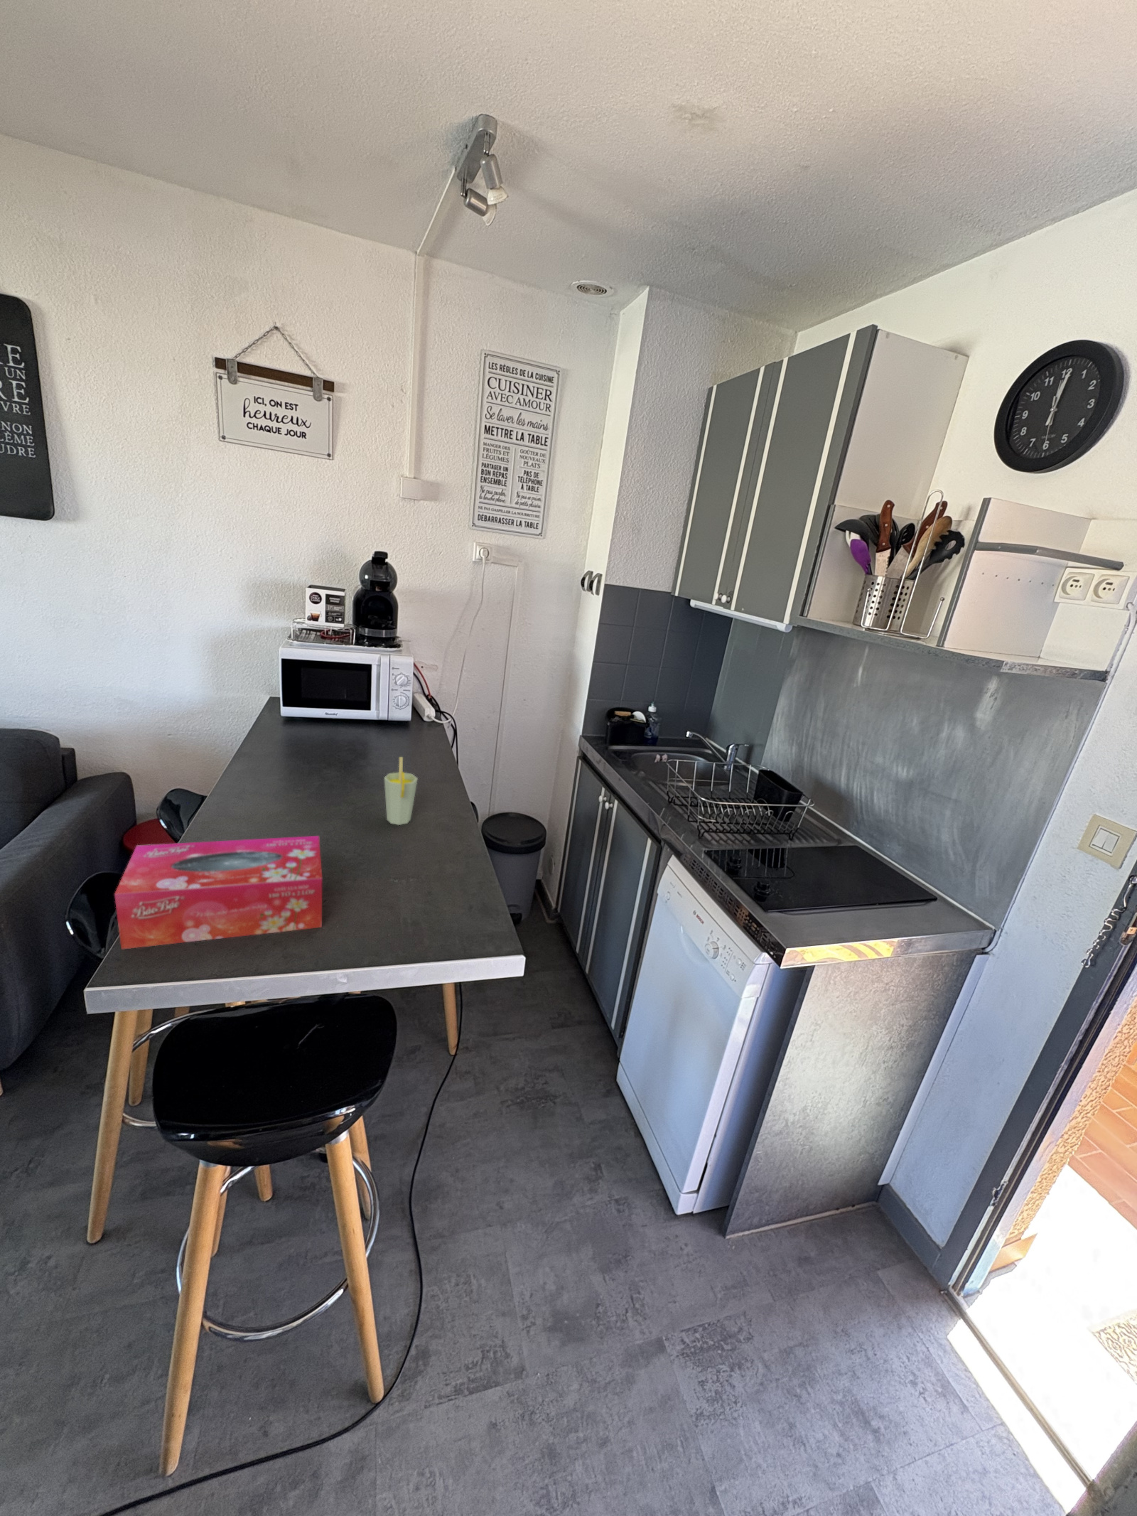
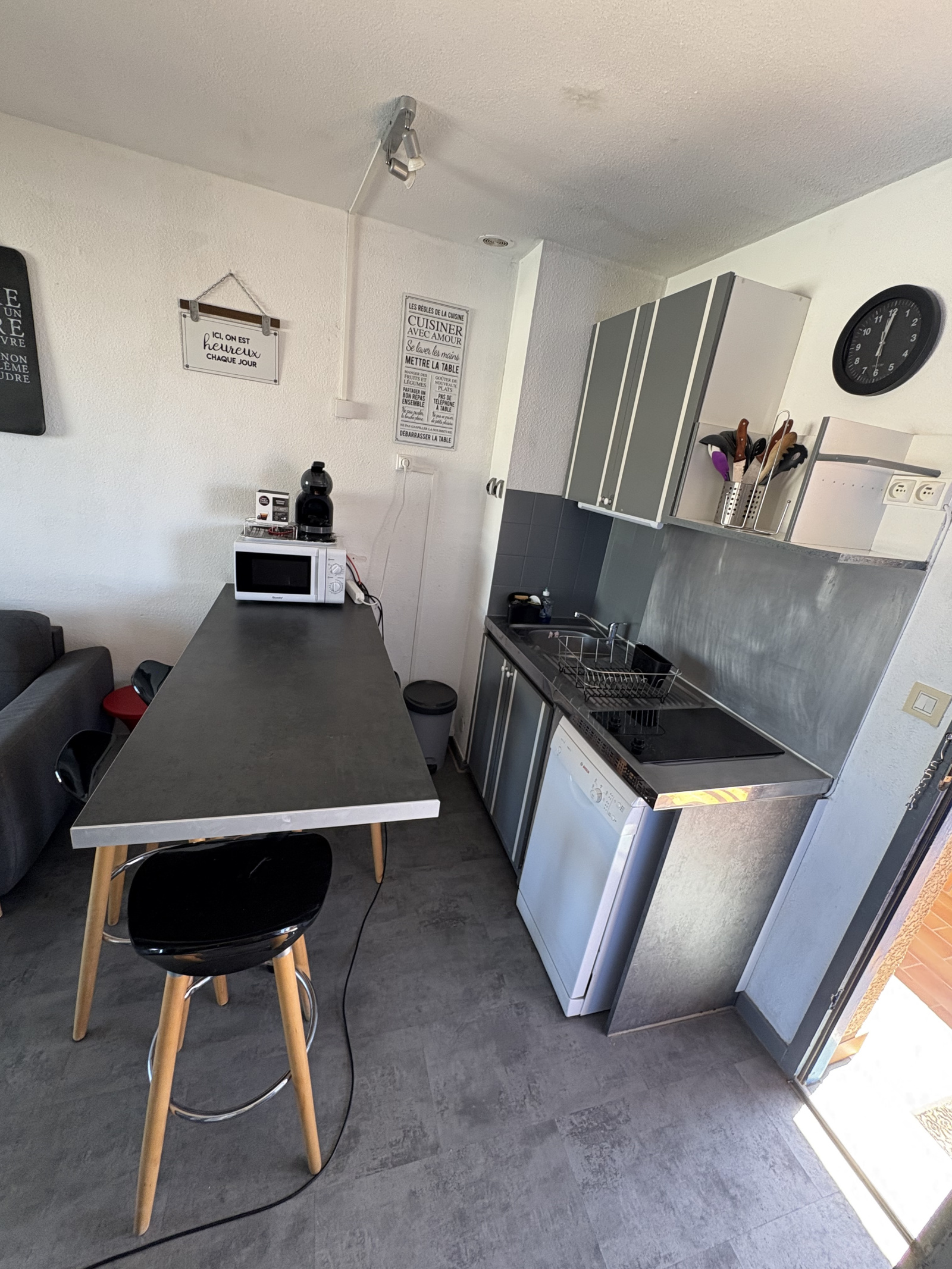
- tissue box (229, 886)
- cup (400, 793)
